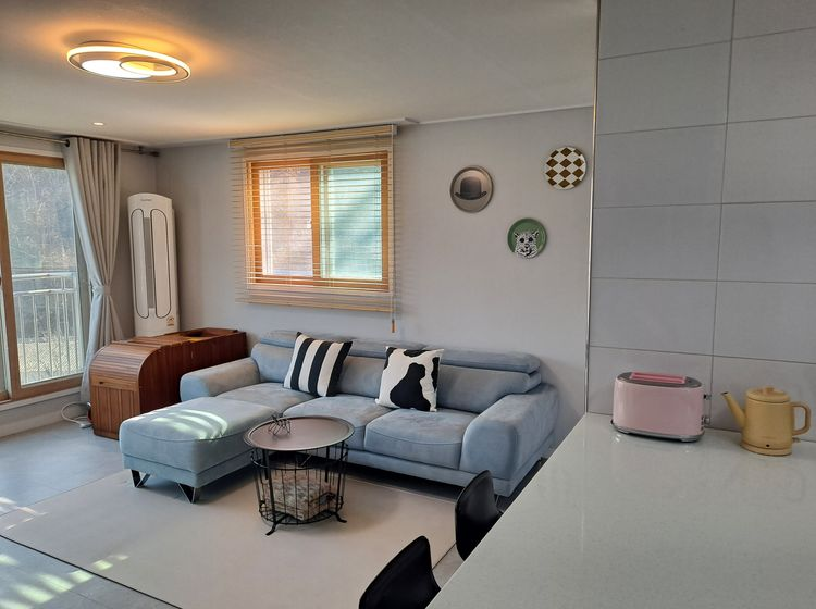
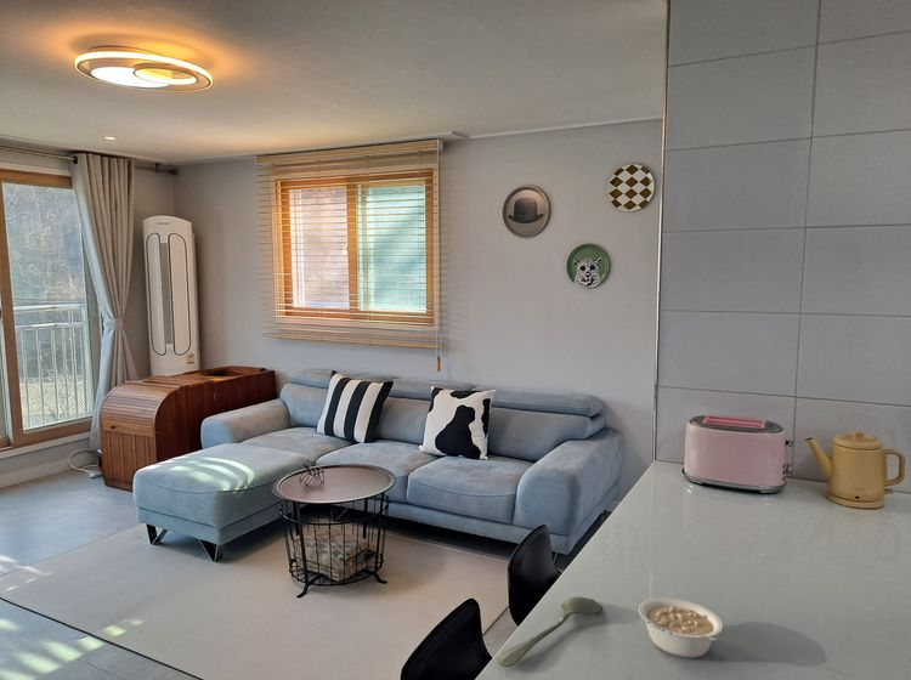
+ legume (683, 628)
+ spoon (555, 624)
